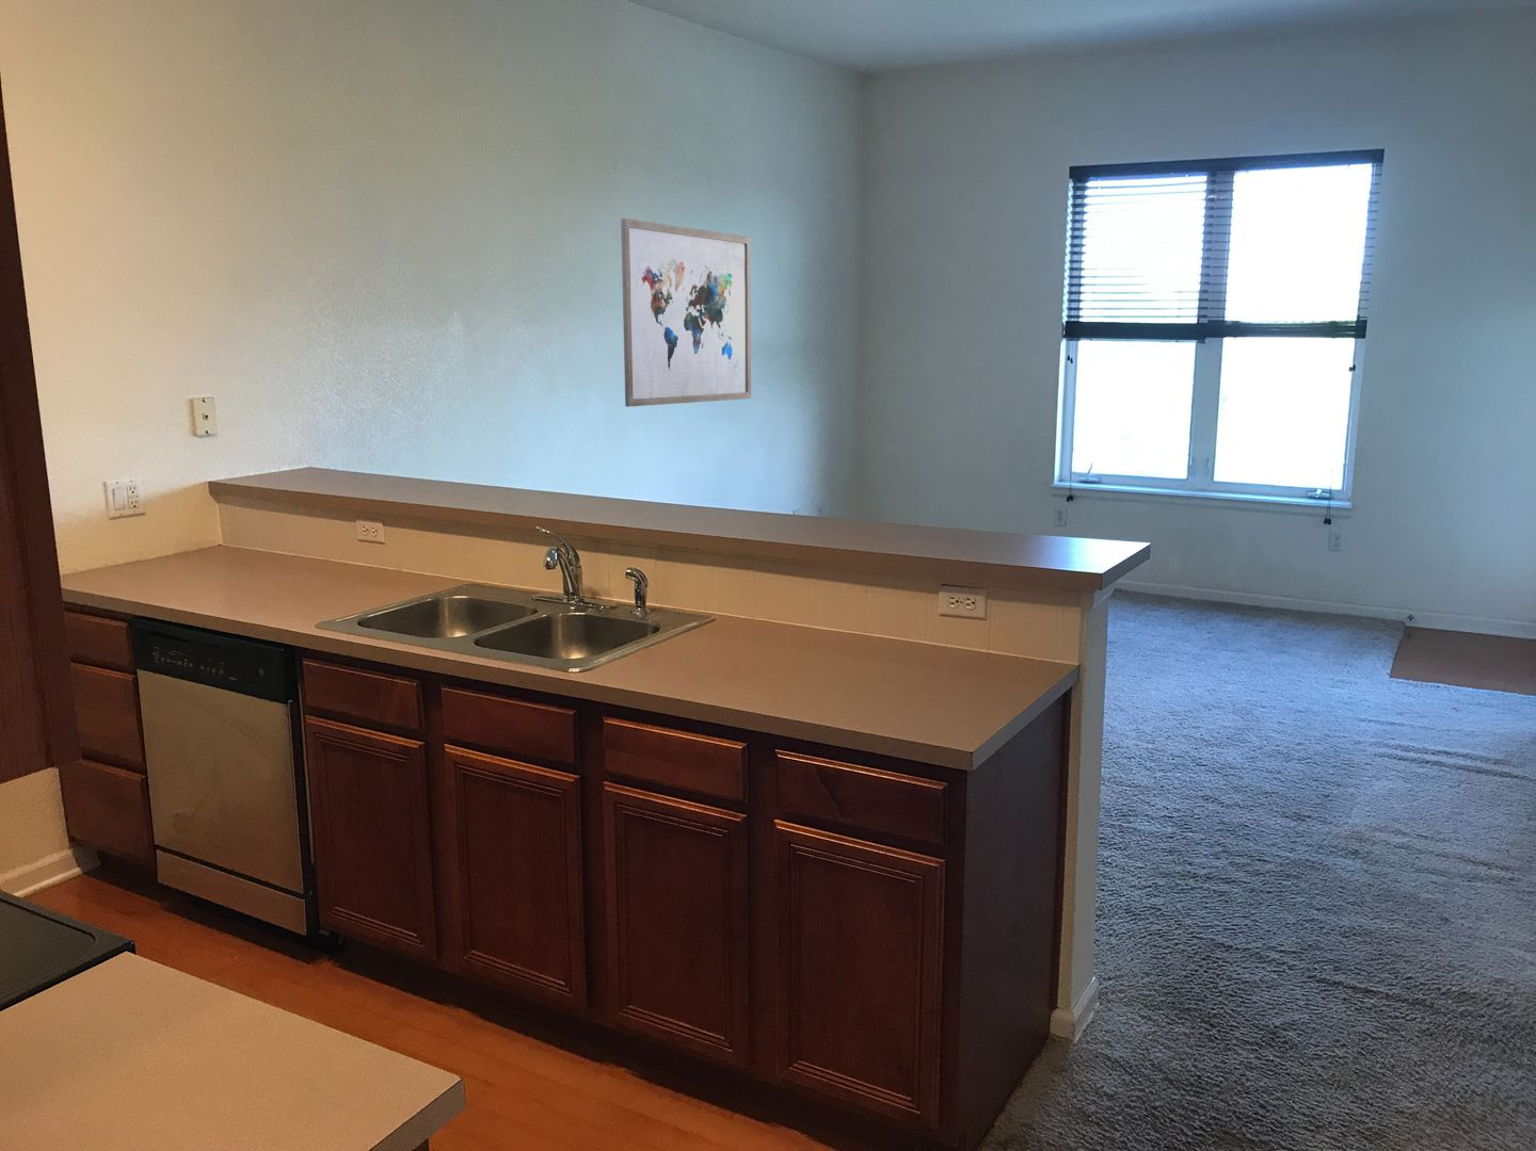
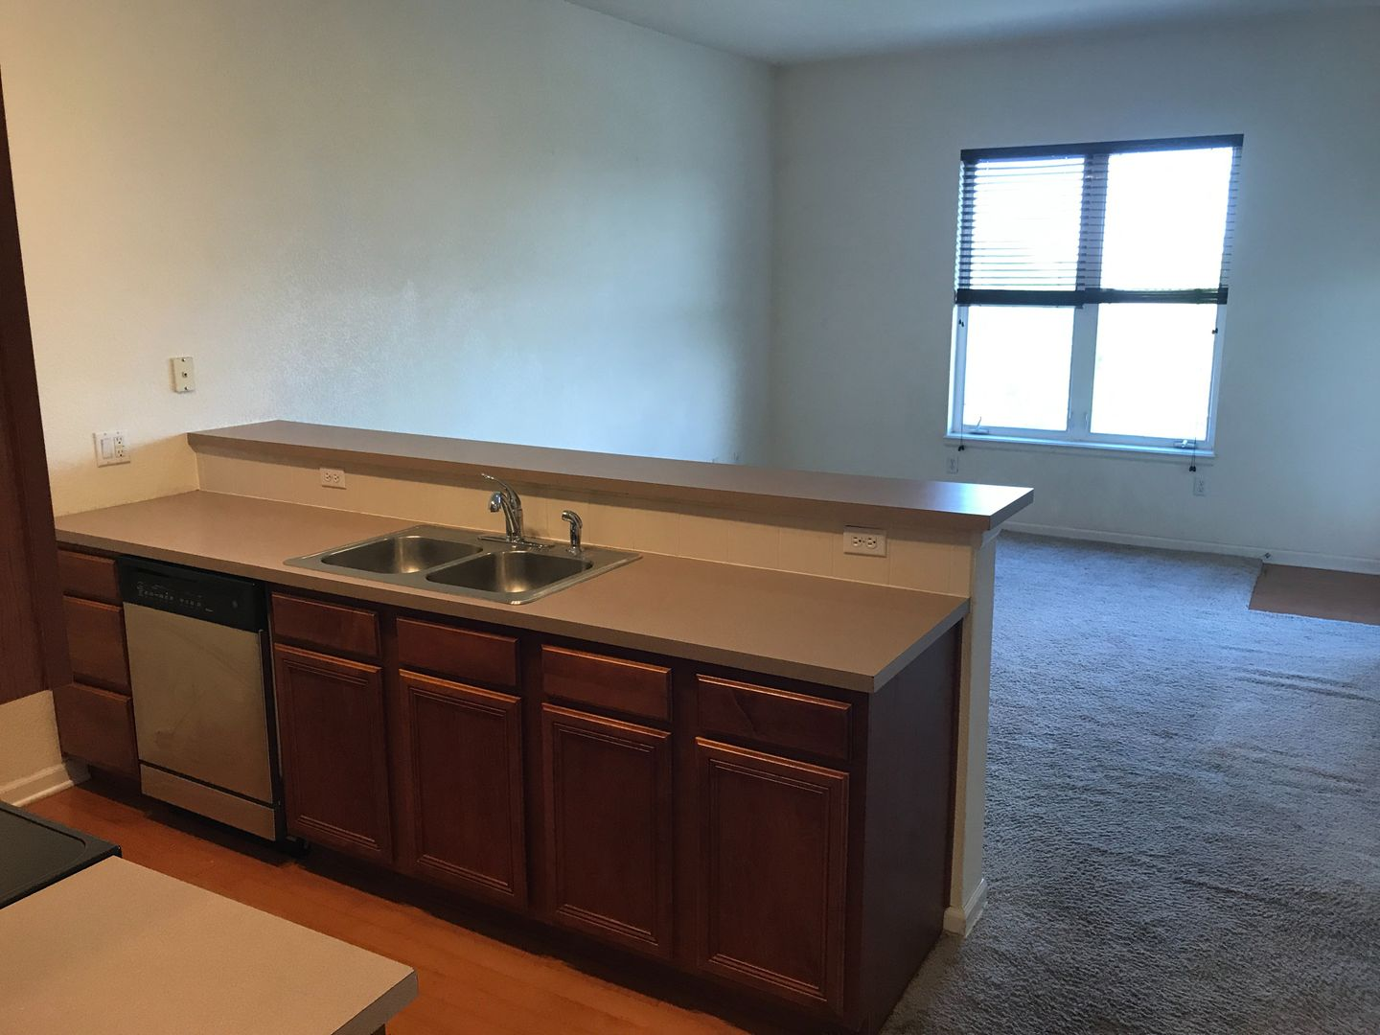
- wall art (692, 317)
